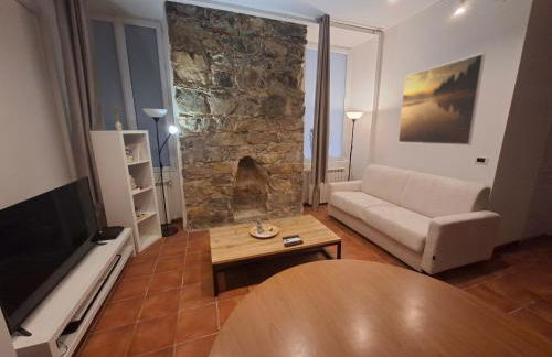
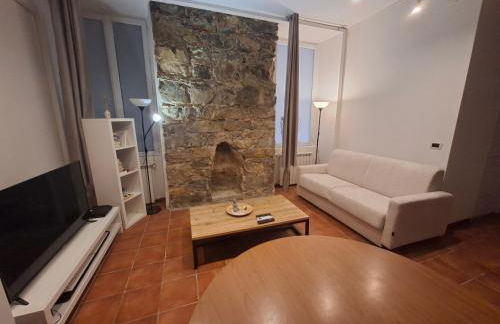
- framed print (433, 106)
